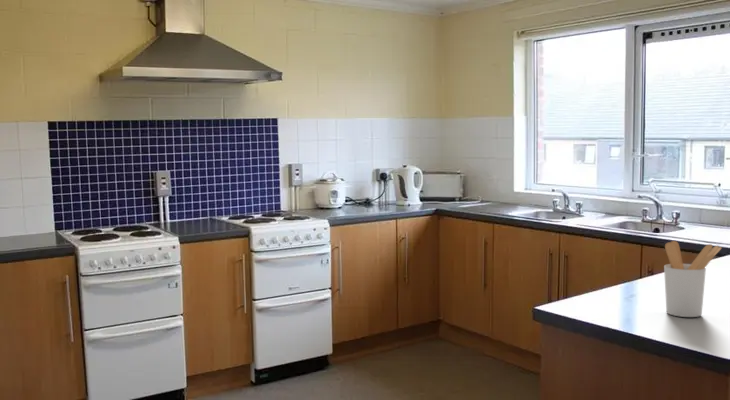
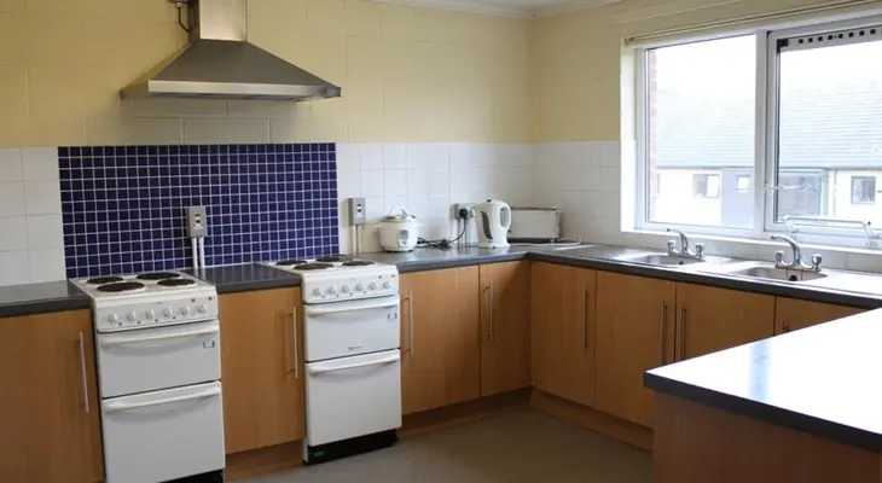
- utensil holder (693, 278)
